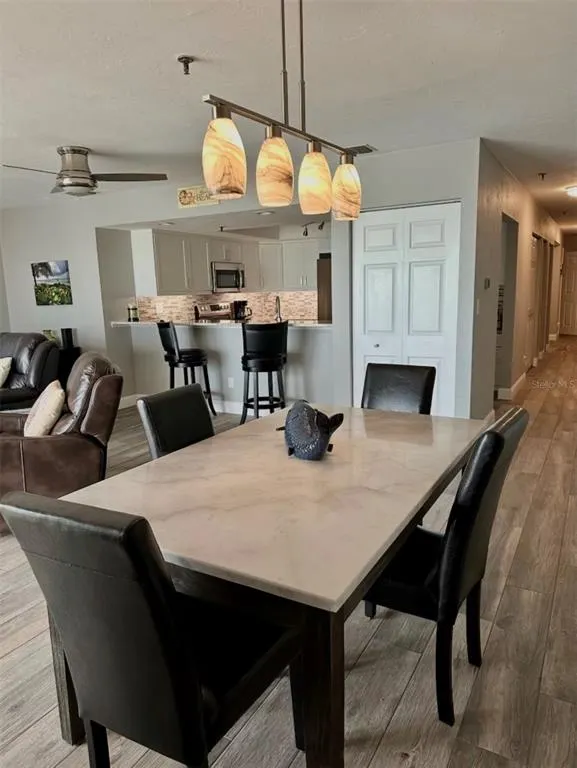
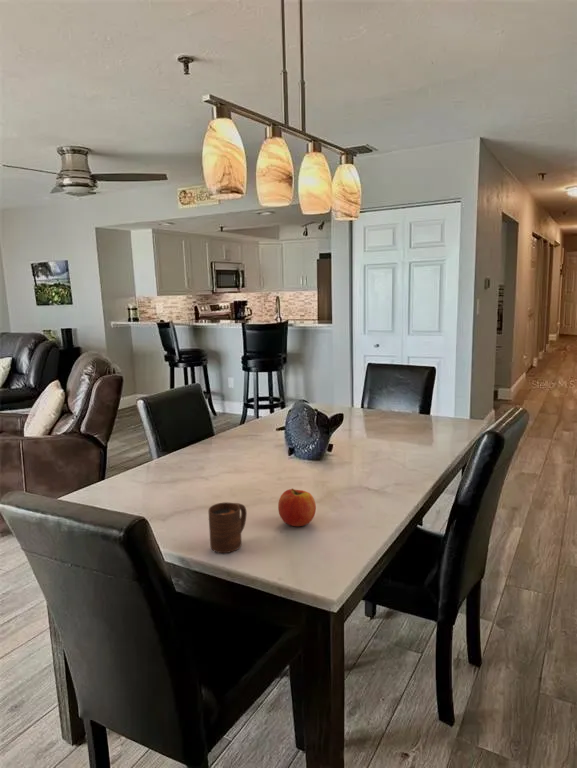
+ cup (227, 525)
+ fruit (297, 505)
